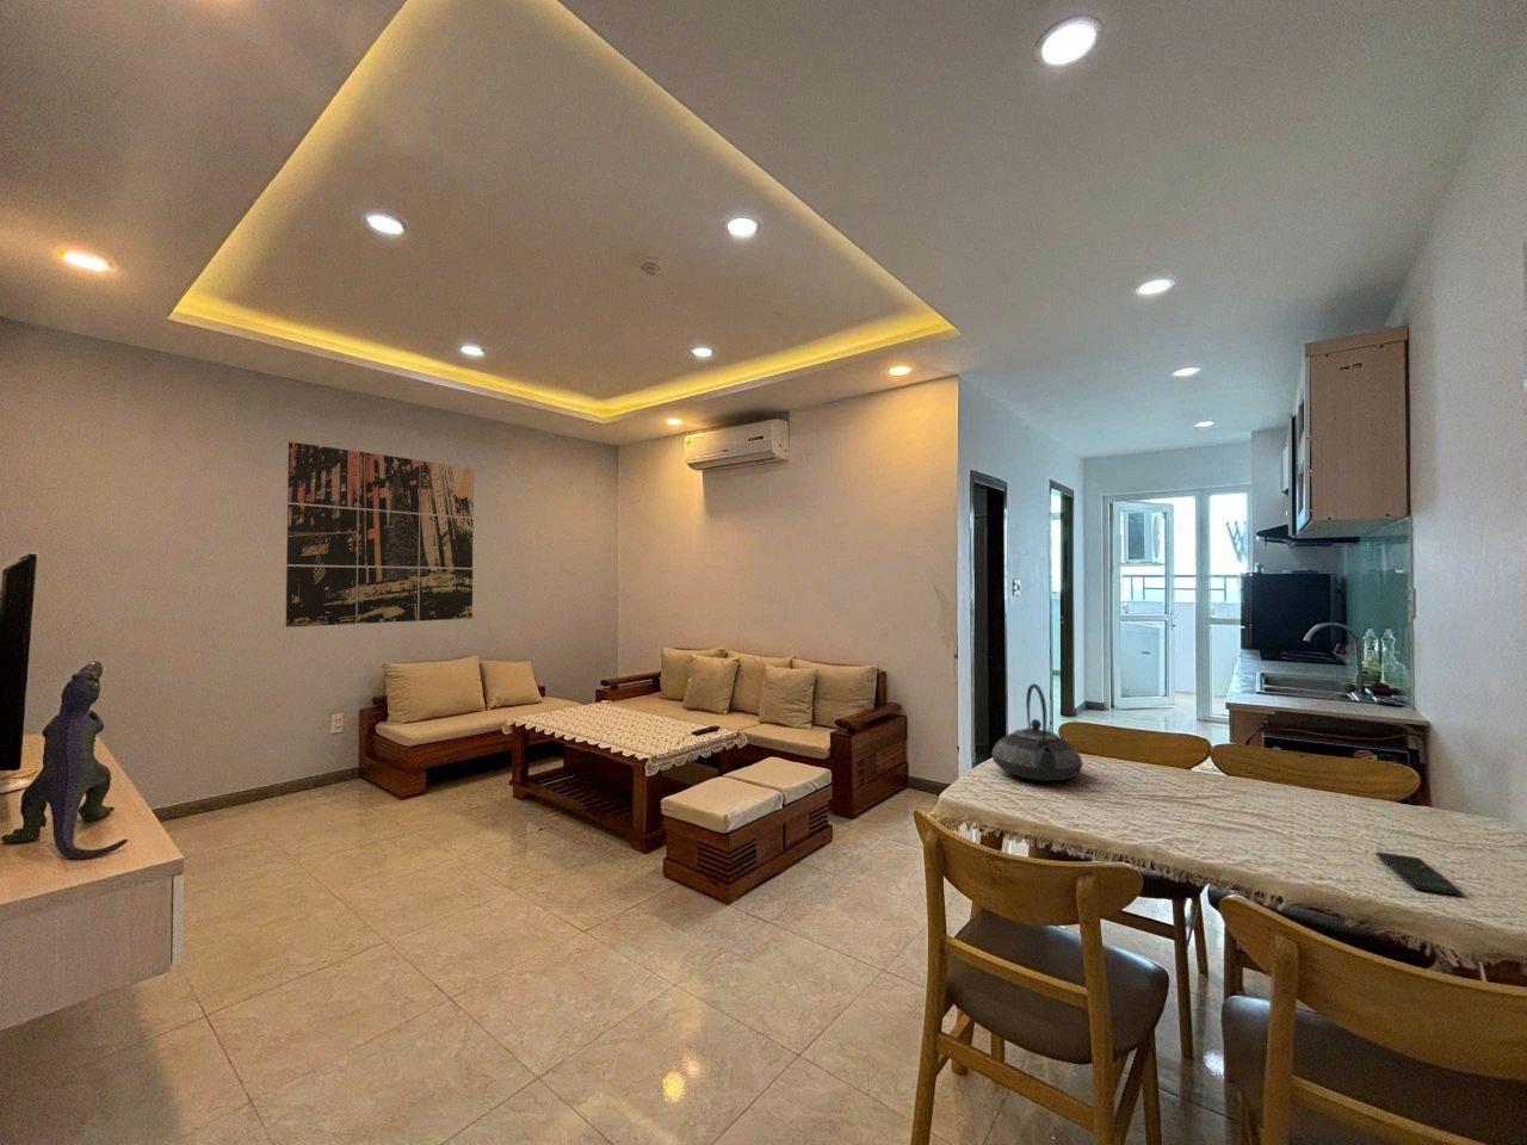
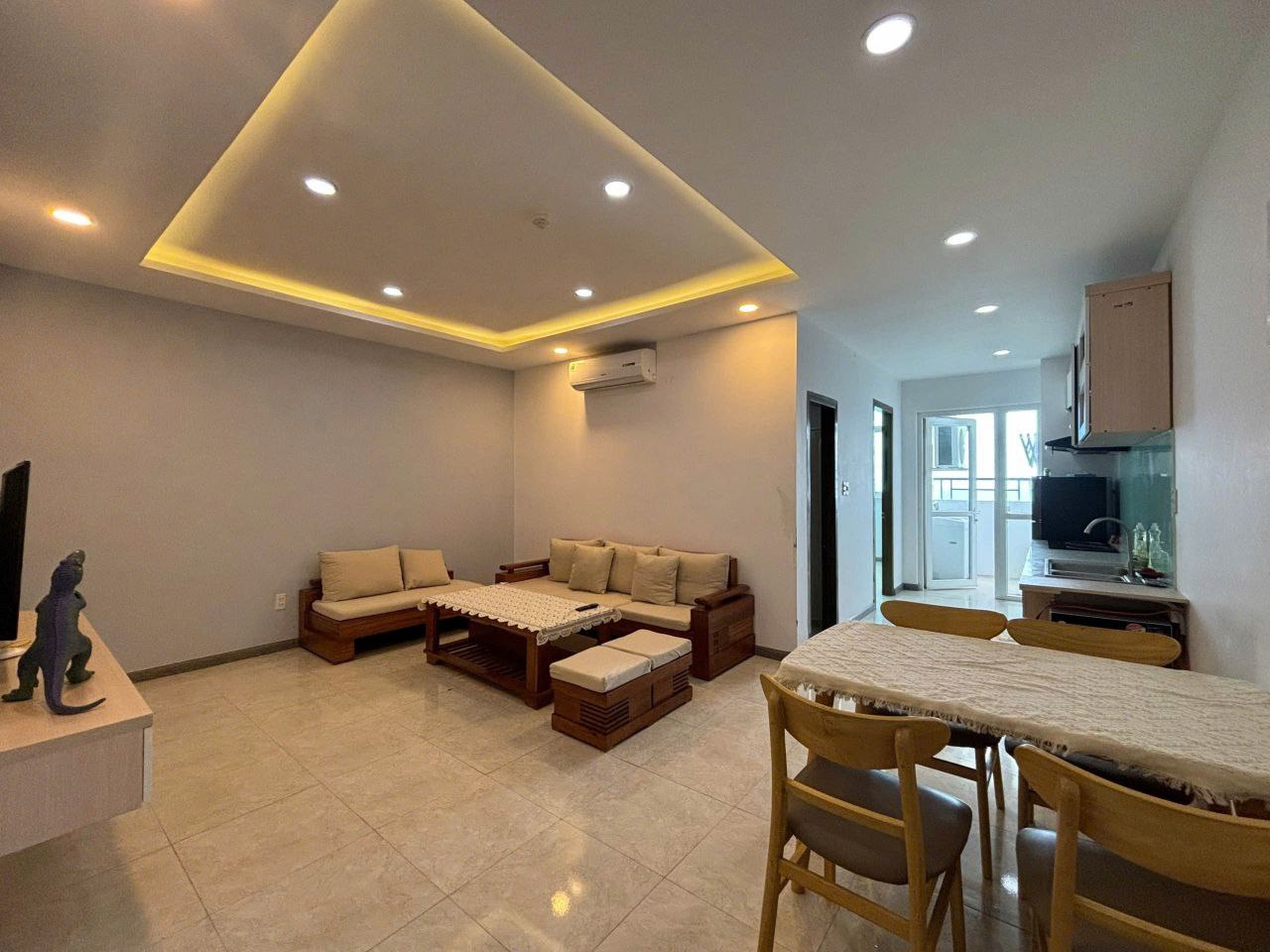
- teapot (1036, 730)
- smartphone (1416, 872)
- wall art (388, 539)
